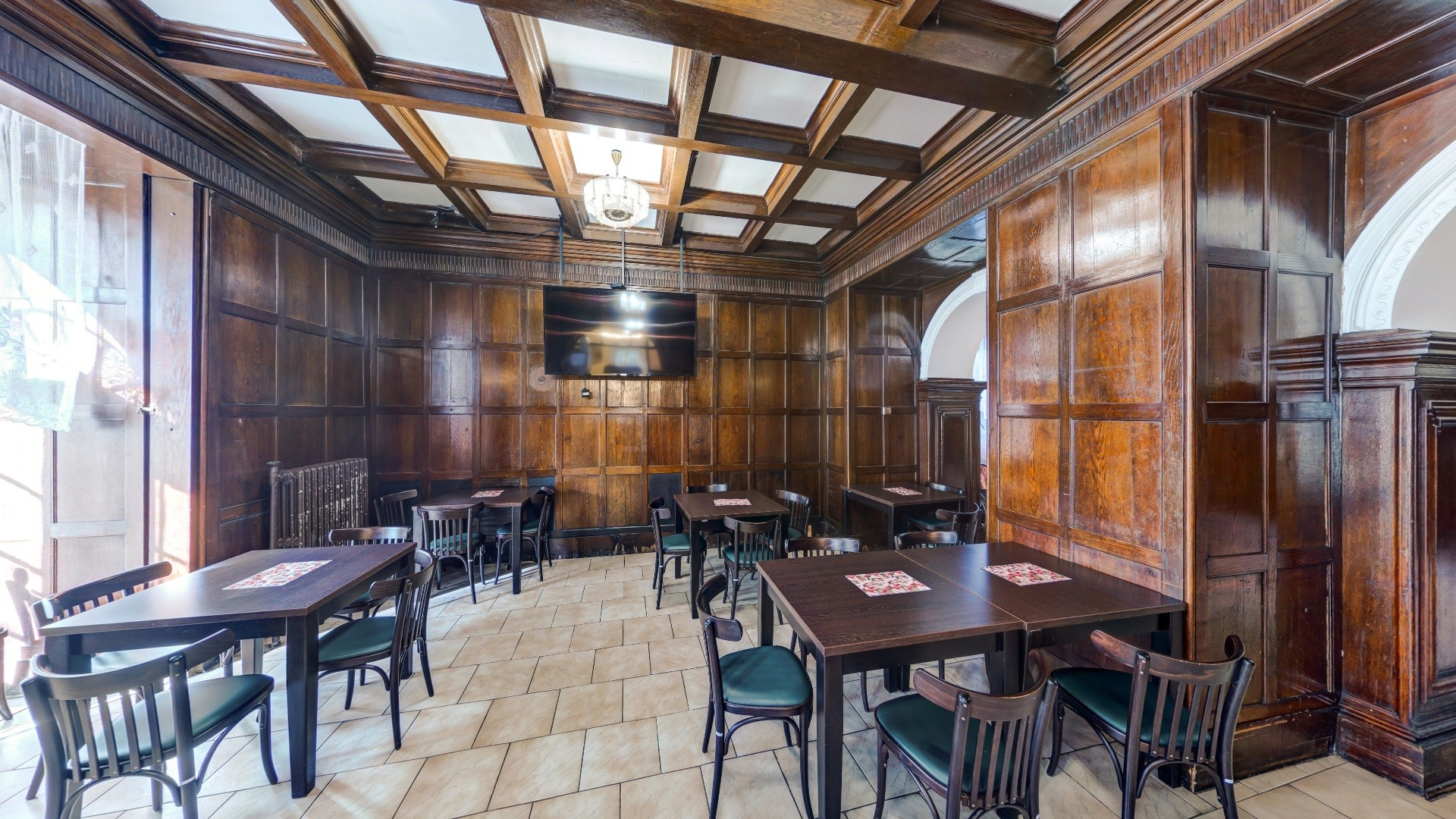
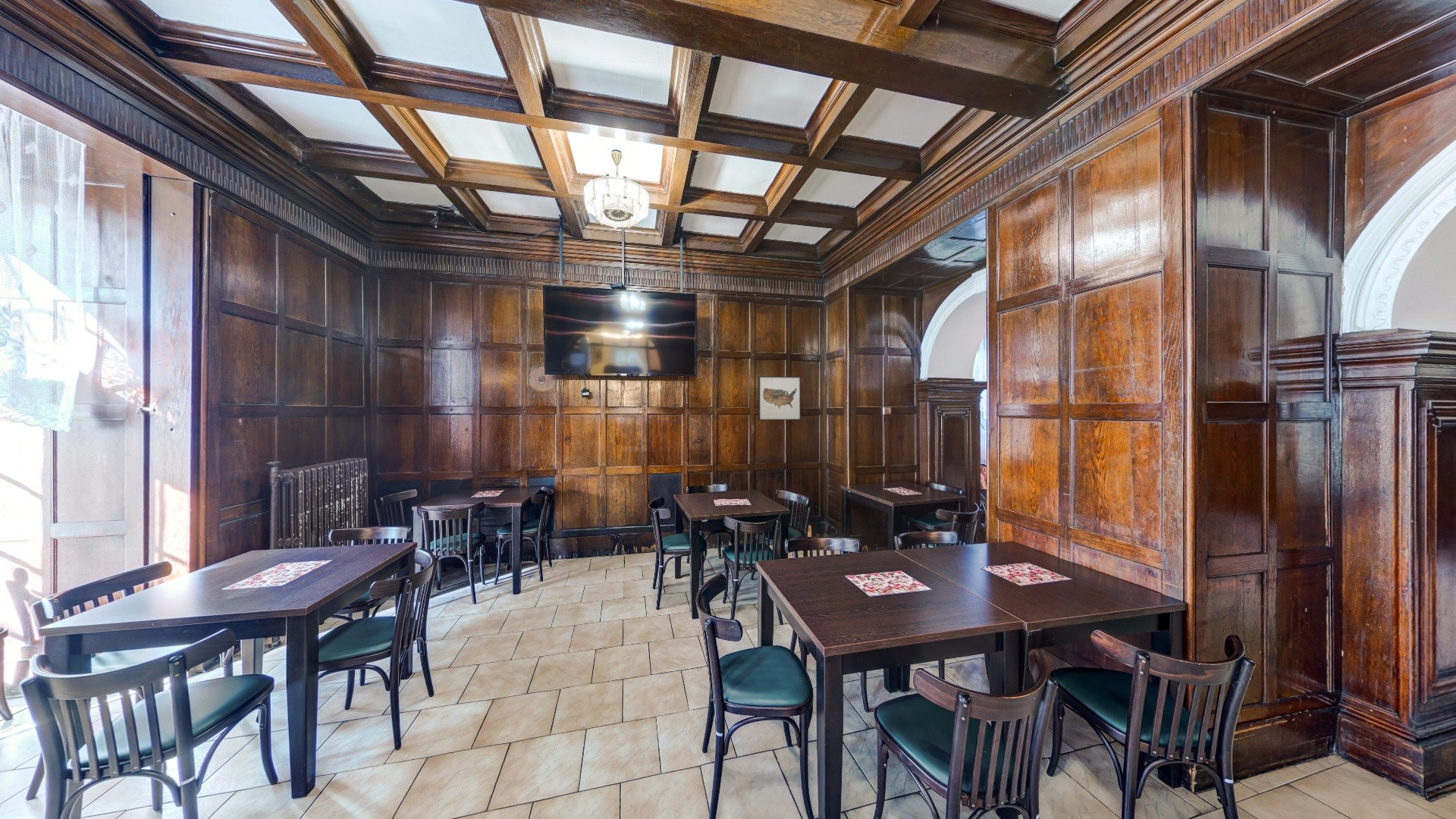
+ wall art (780, 398)
